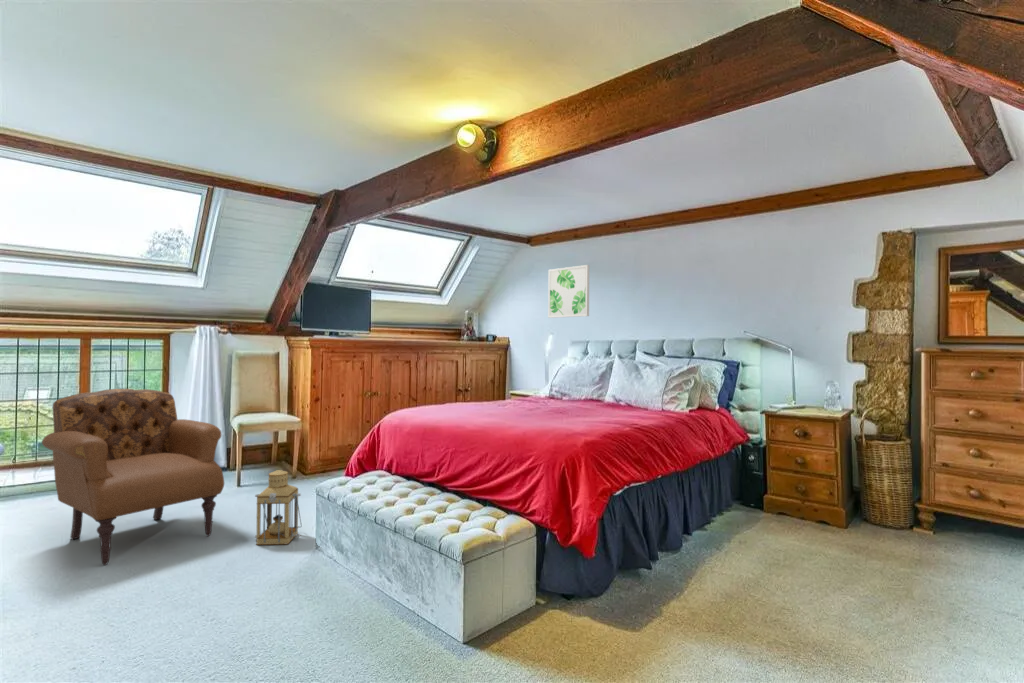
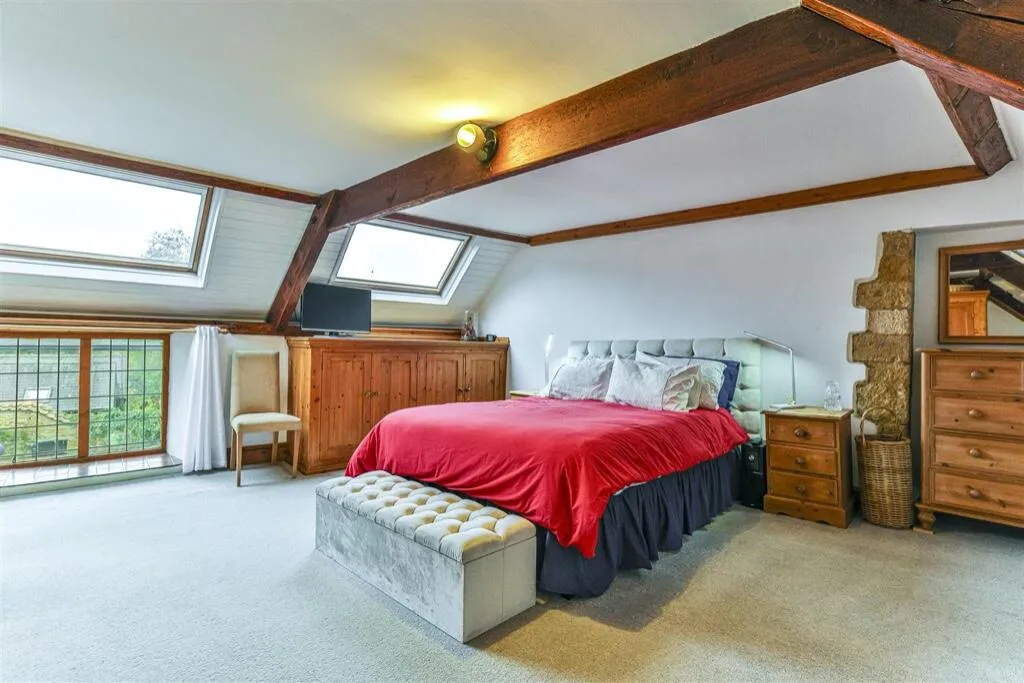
- lantern (279, 504)
- armchair (139, 464)
- wall art (568, 292)
